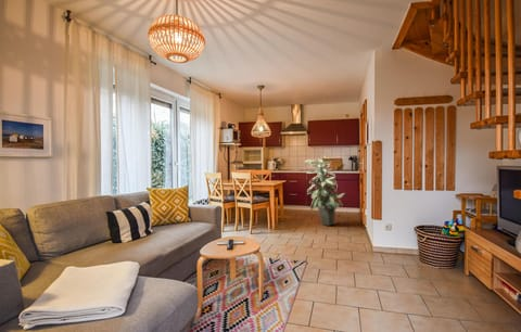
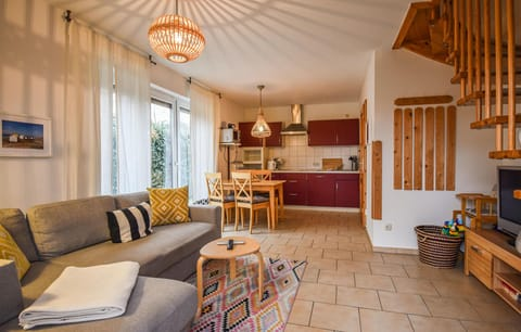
- indoor plant (323, 190)
